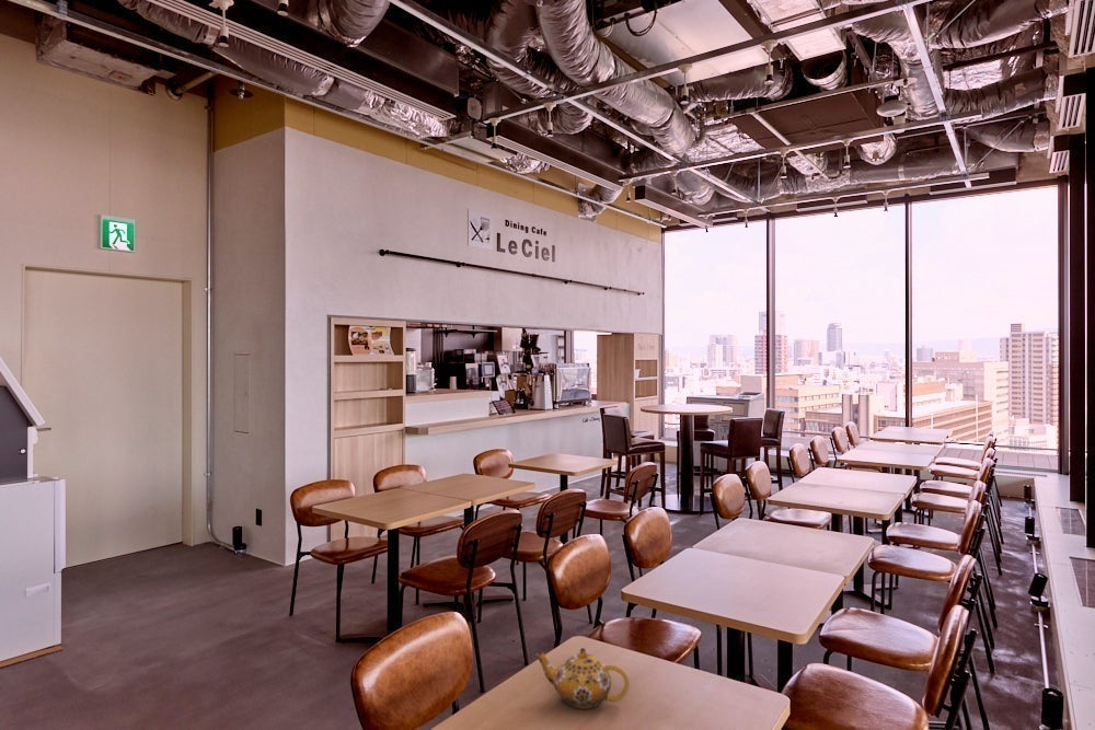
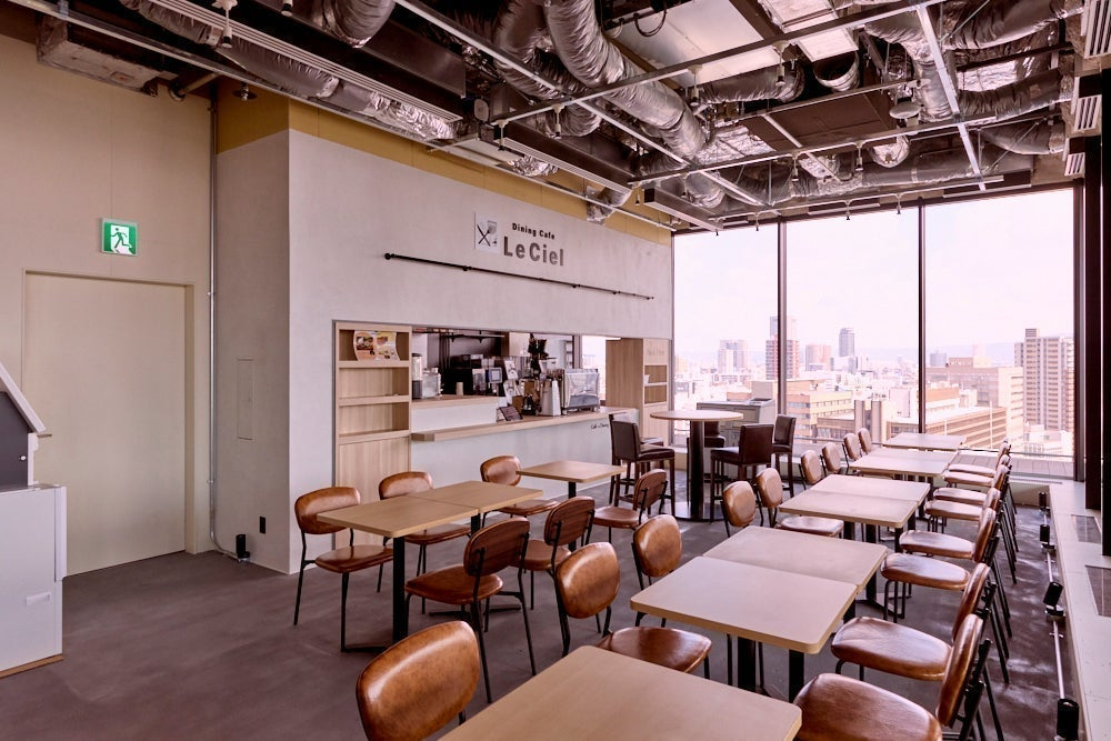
- teapot (581, 673)
